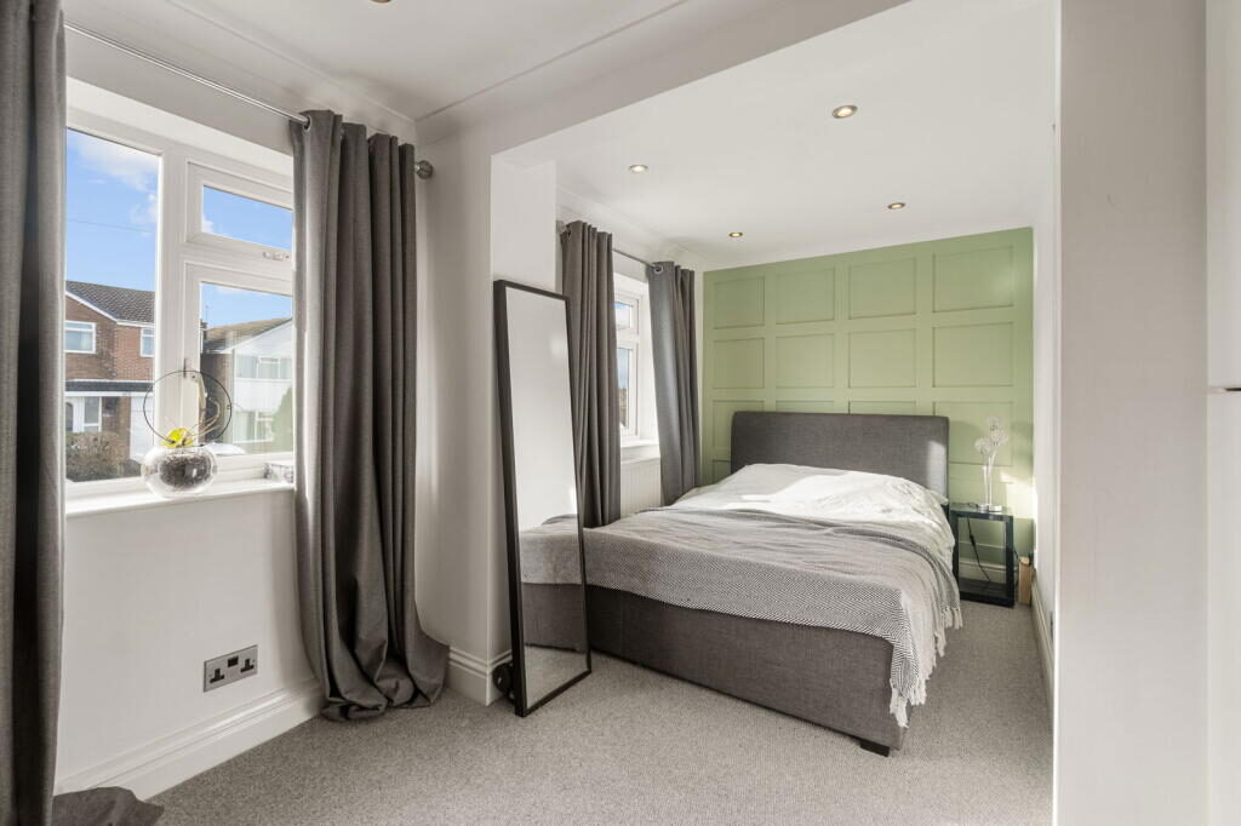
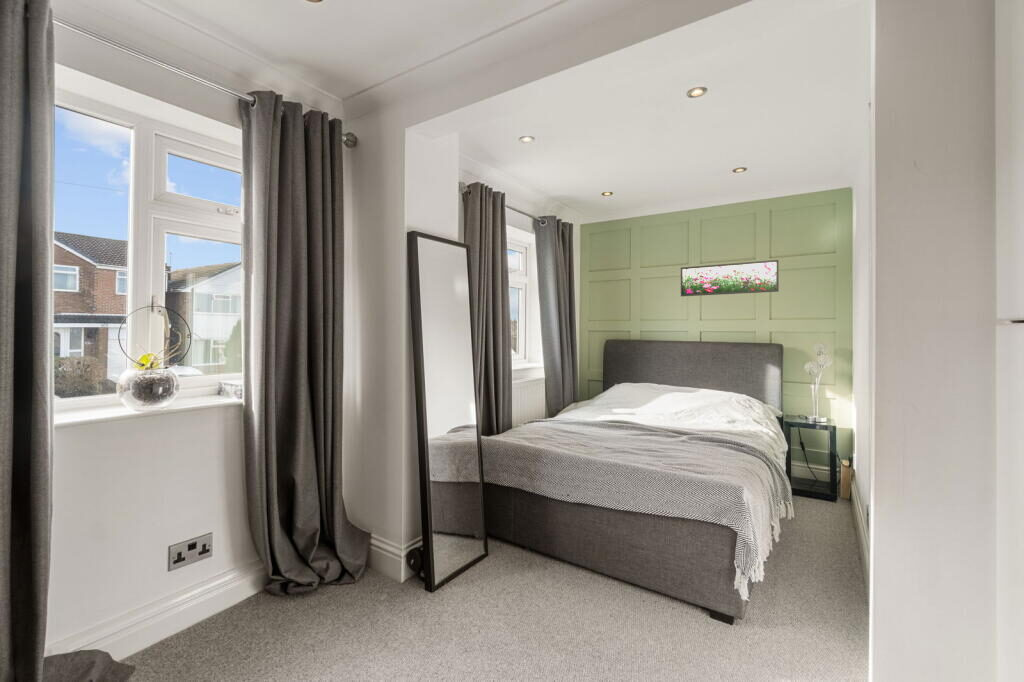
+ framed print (727, 279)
